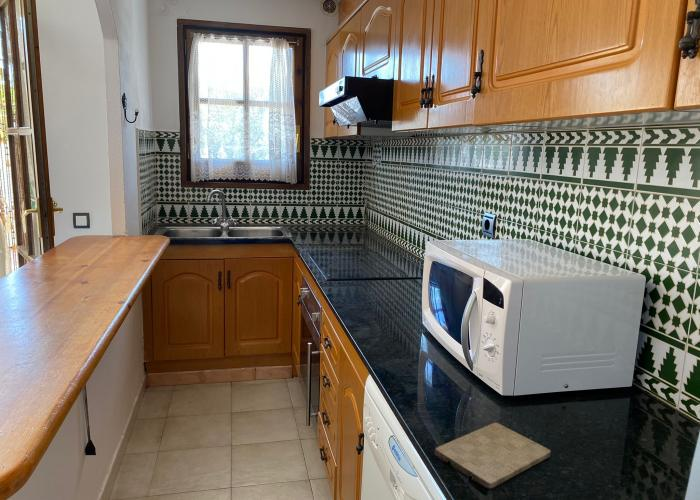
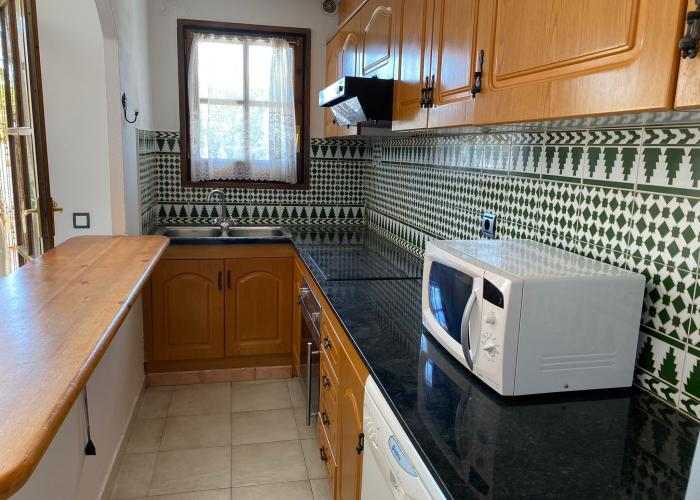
- cutting board (492, 452)
